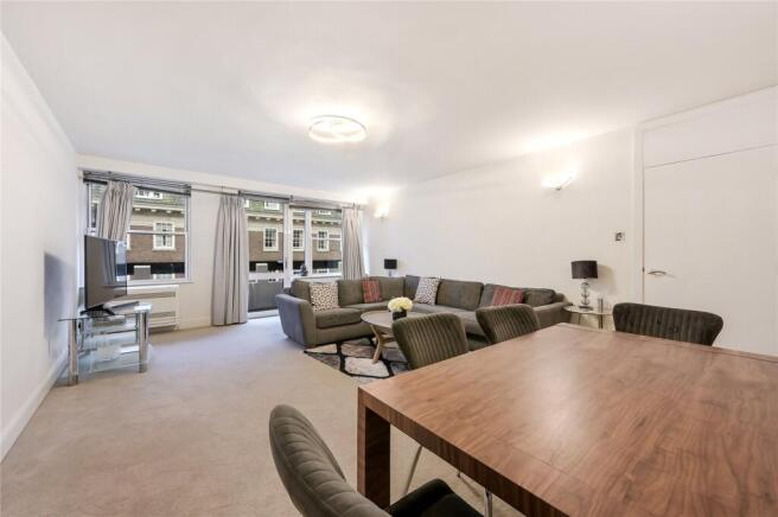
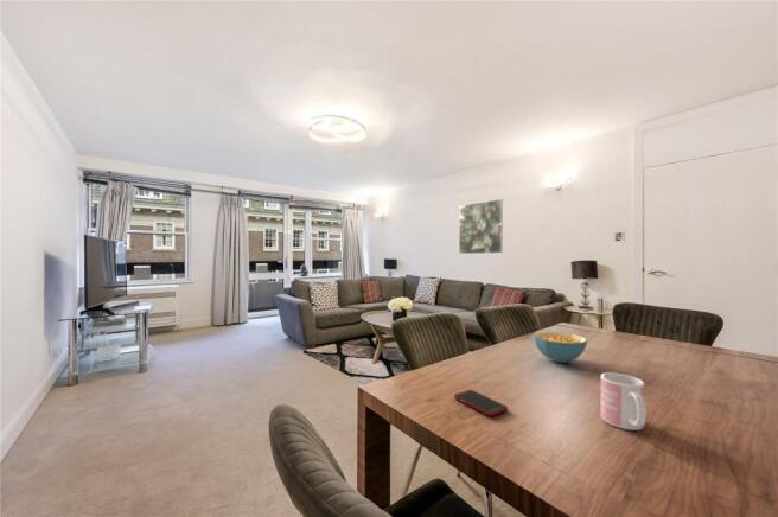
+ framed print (479, 228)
+ cereal bowl (559, 349)
+ cell phone (479, 402)
+ mug (625, 402)
